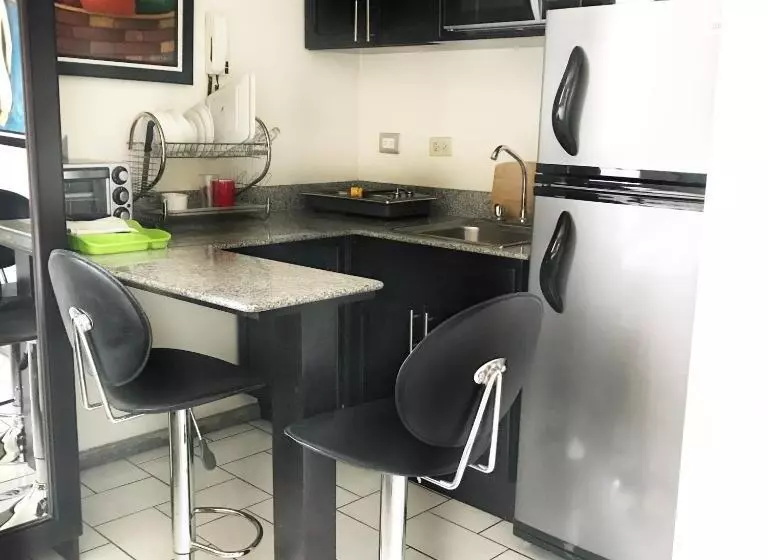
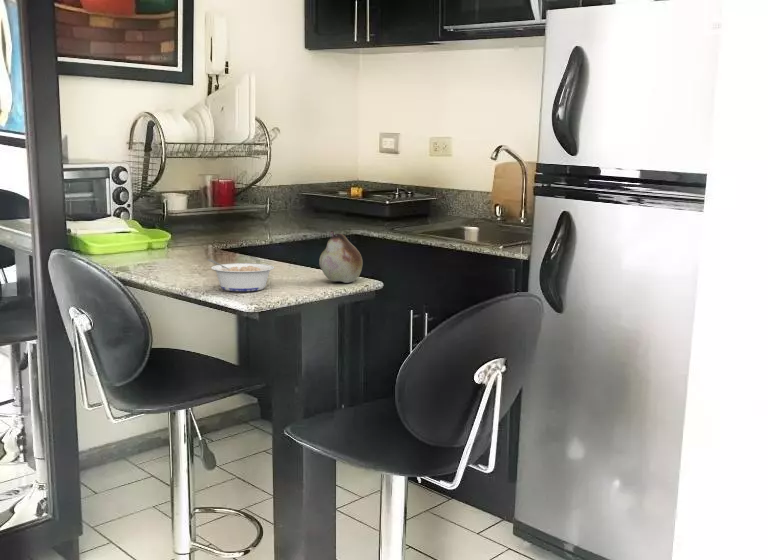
+ fruit (341, 255)
+ legume (240, 275)
